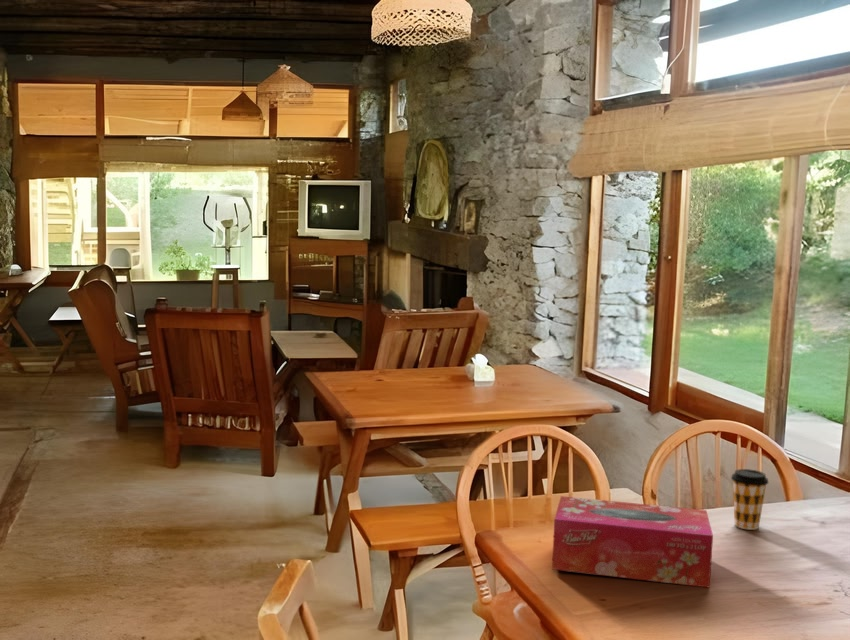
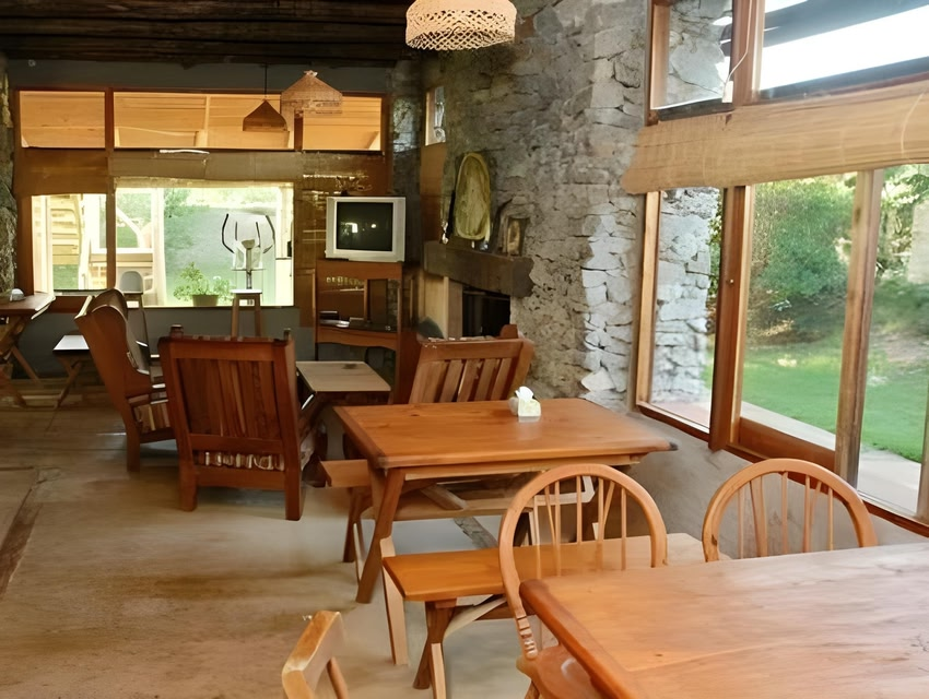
- tissue box (630, 539)
- coffee cup (748, 499)
